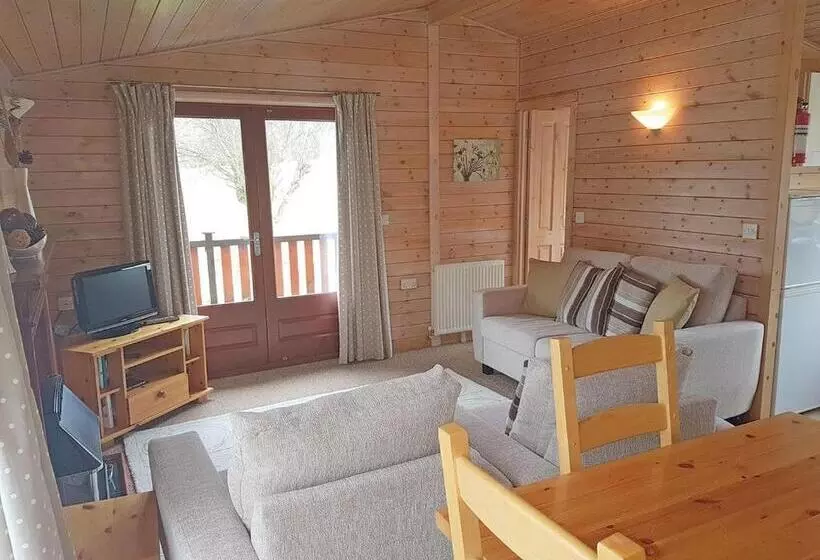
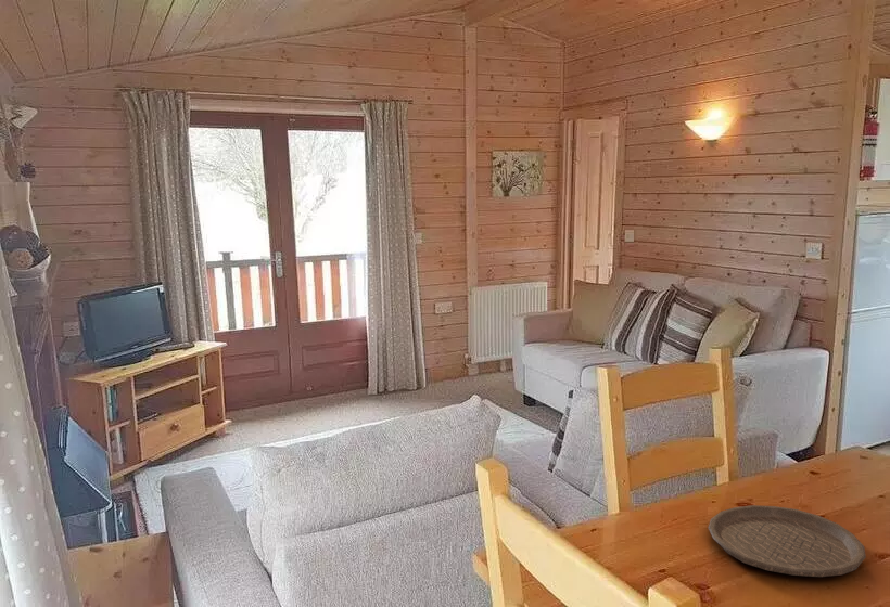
+ plate (783, 540)
